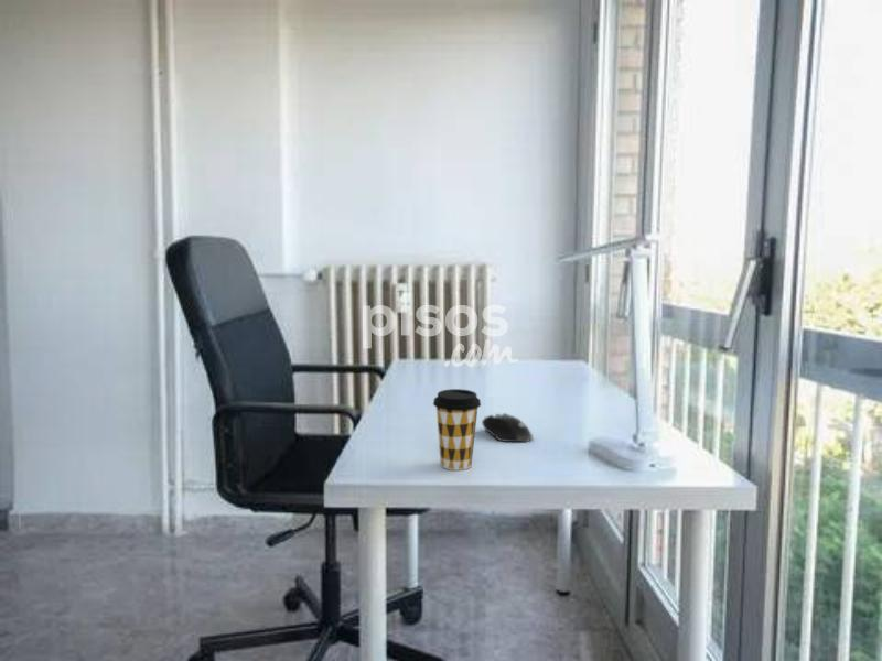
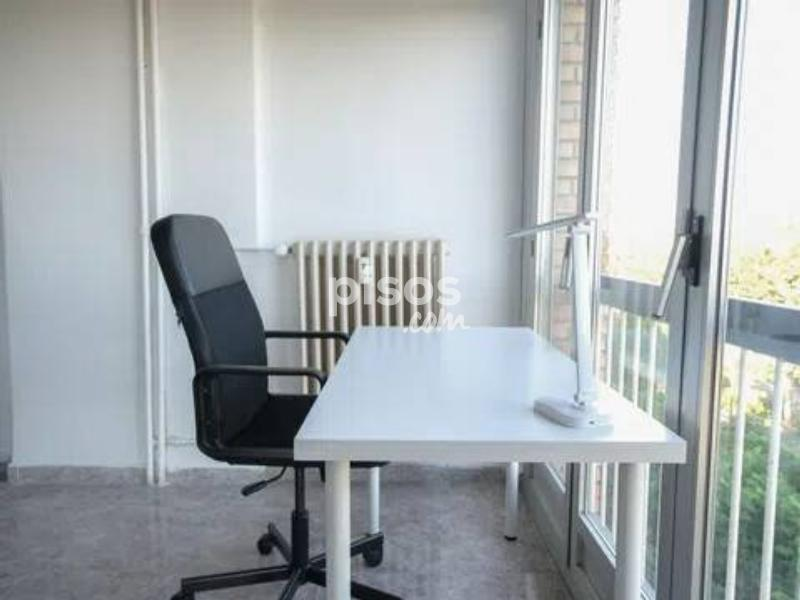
- computer mouse (506, 424)
- coffee cup (456, 429)
